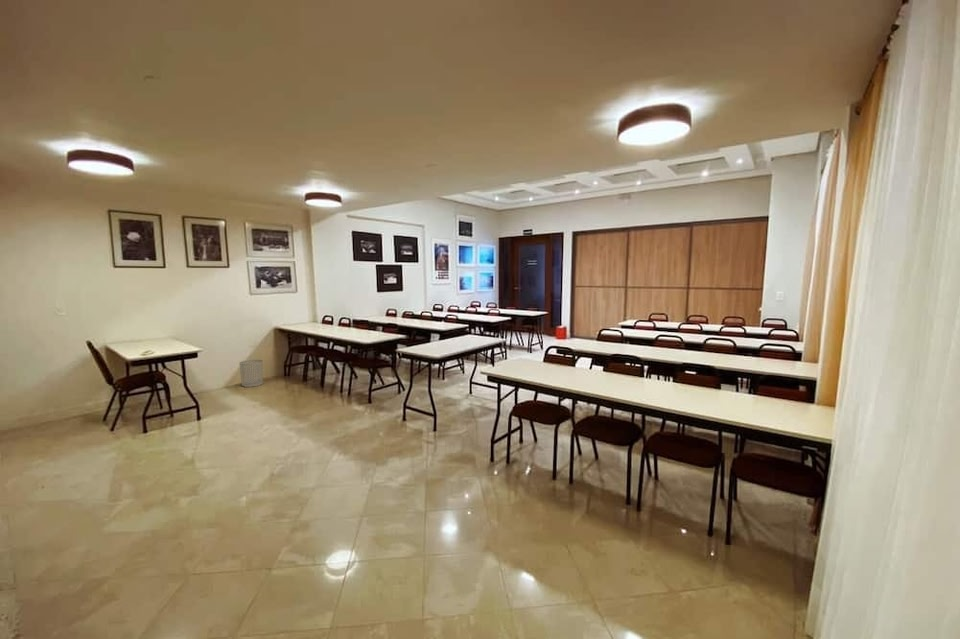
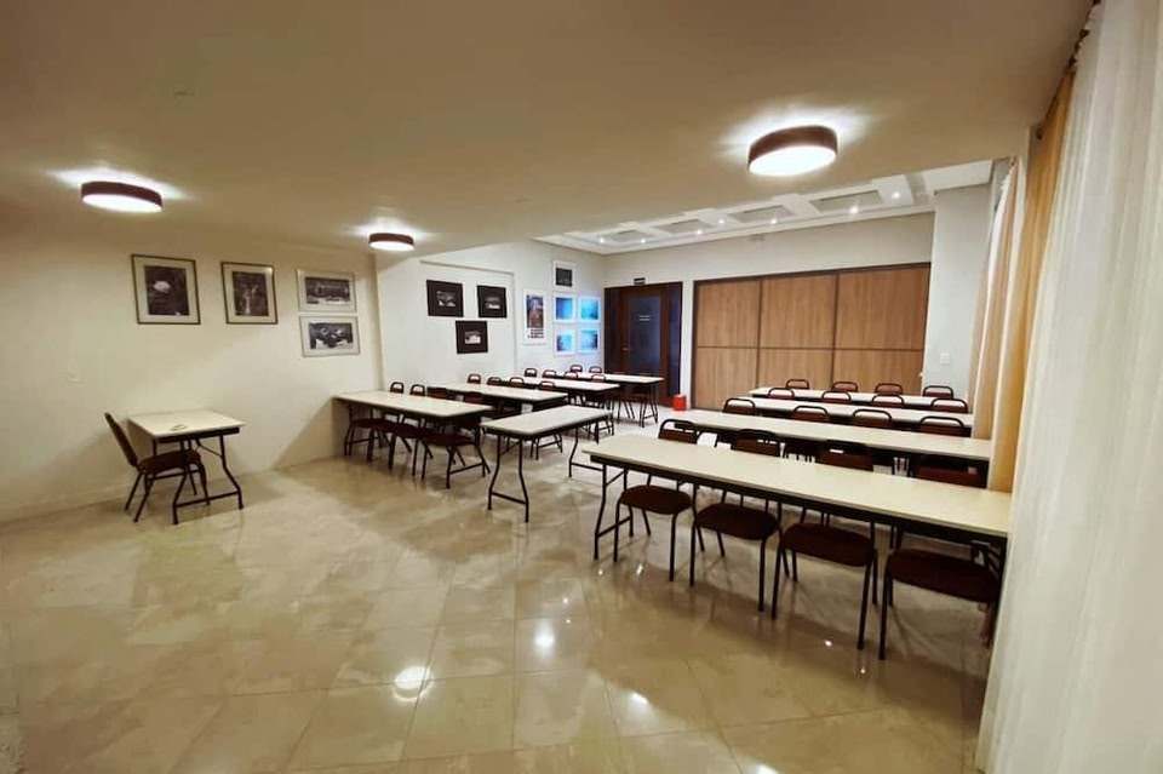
- waste bin (251, 373)
